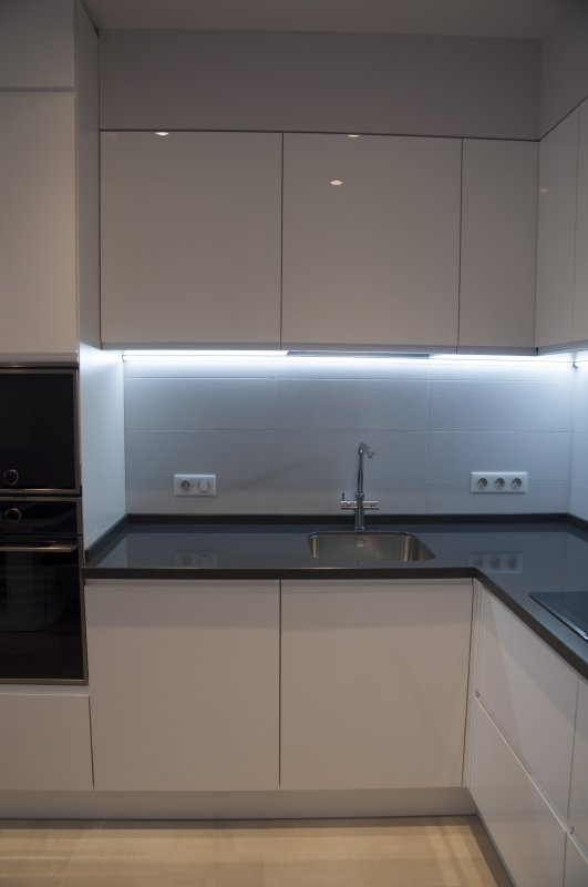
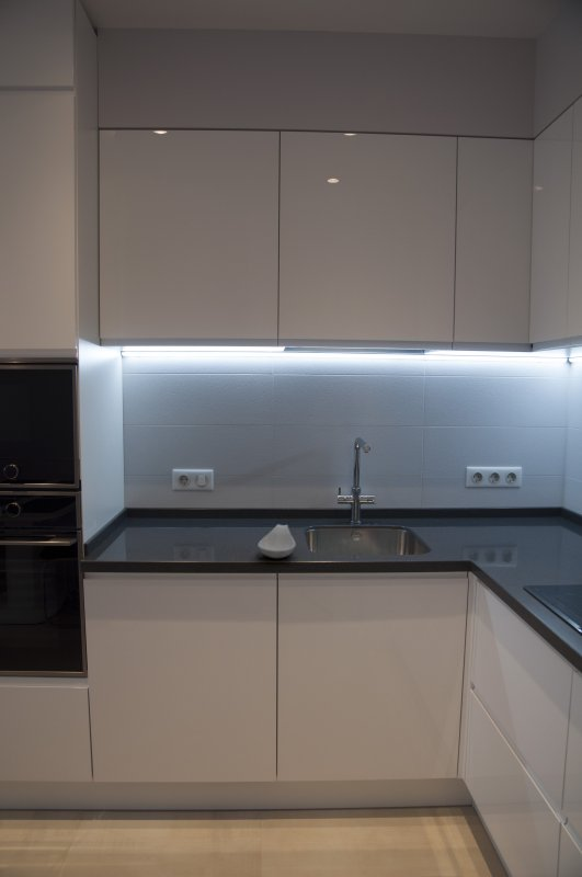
+ spoon rest (278, 539)
